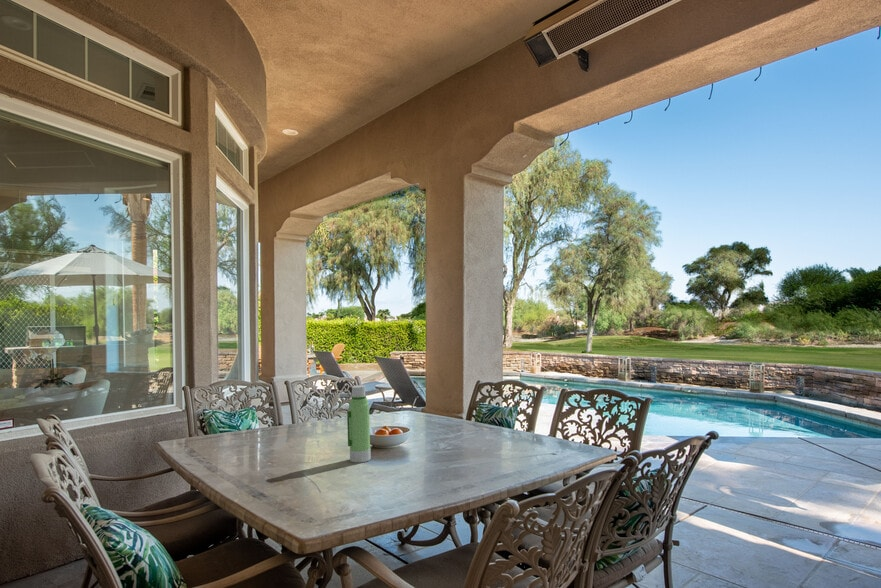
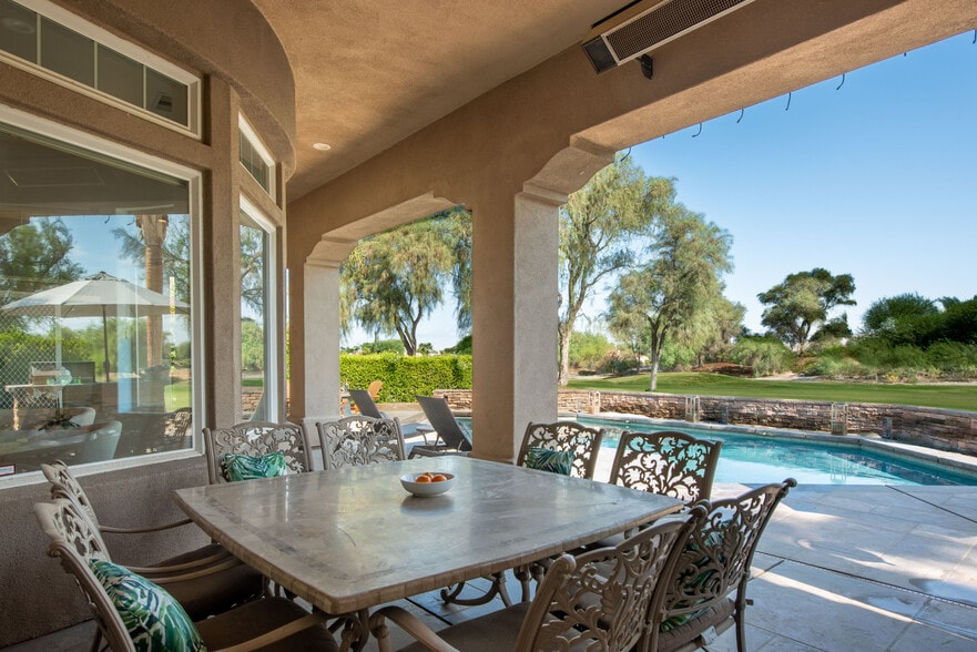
- water bottle (358, 422)
